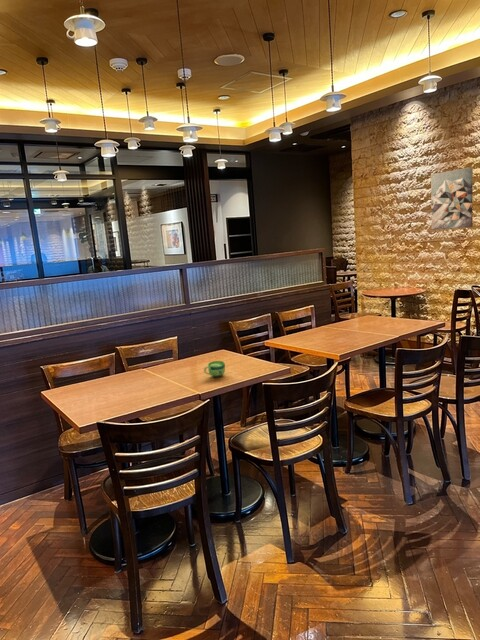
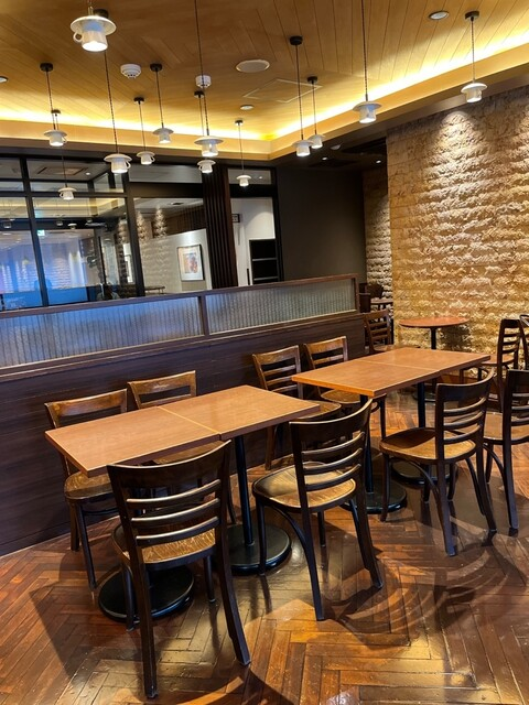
- cup (214, 369)
- wall art (451, 199)
